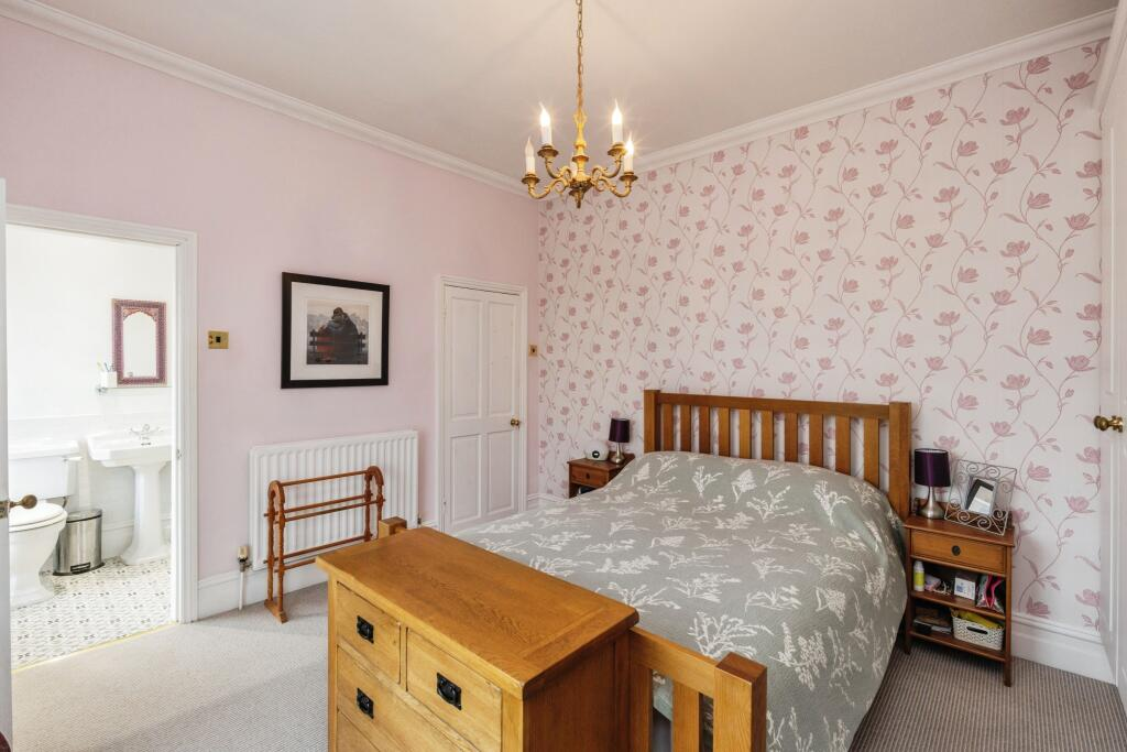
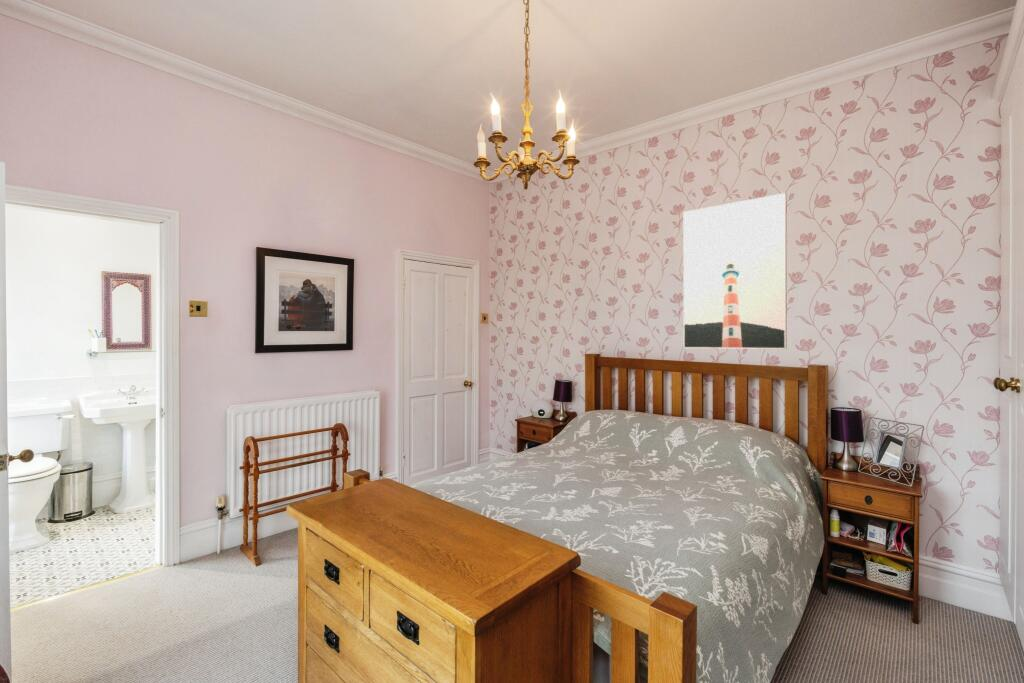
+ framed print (731, 275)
